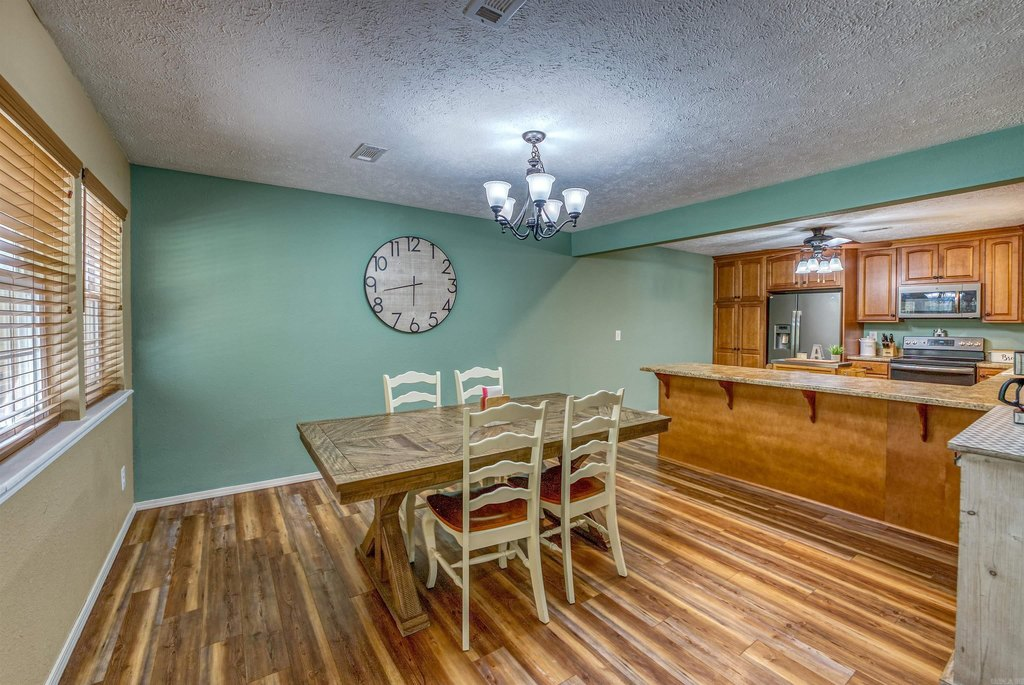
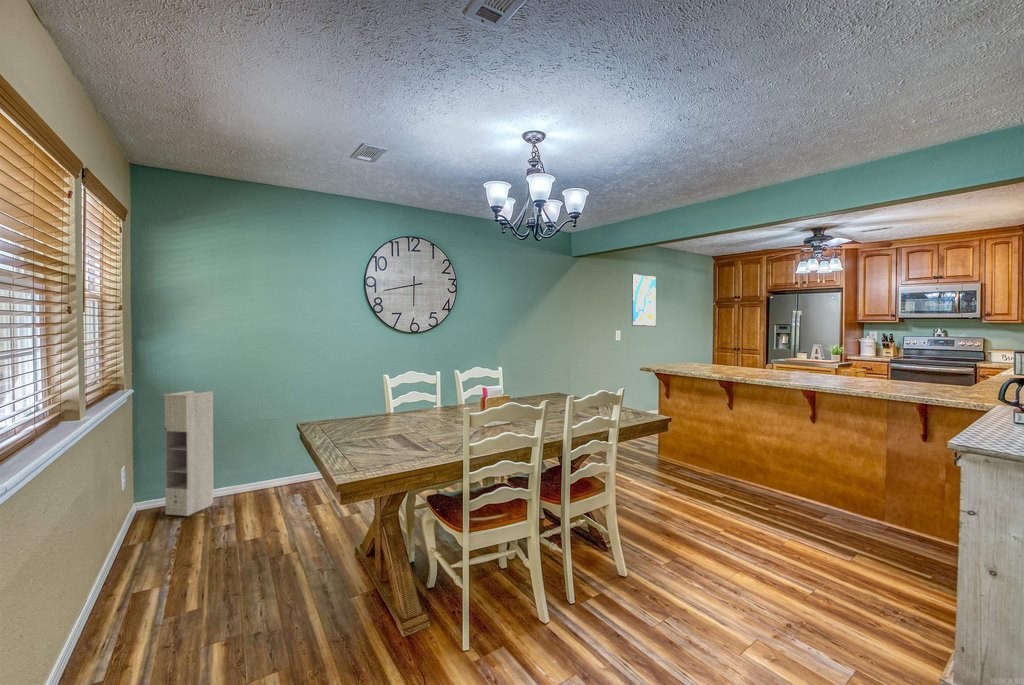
+ cabinet (189, 451)
+ wall art (644, 300)
